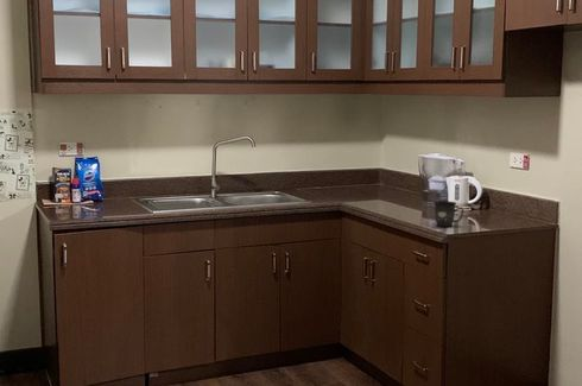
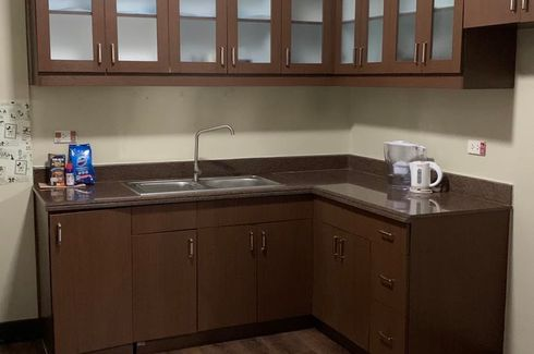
- mug (448, 214)
